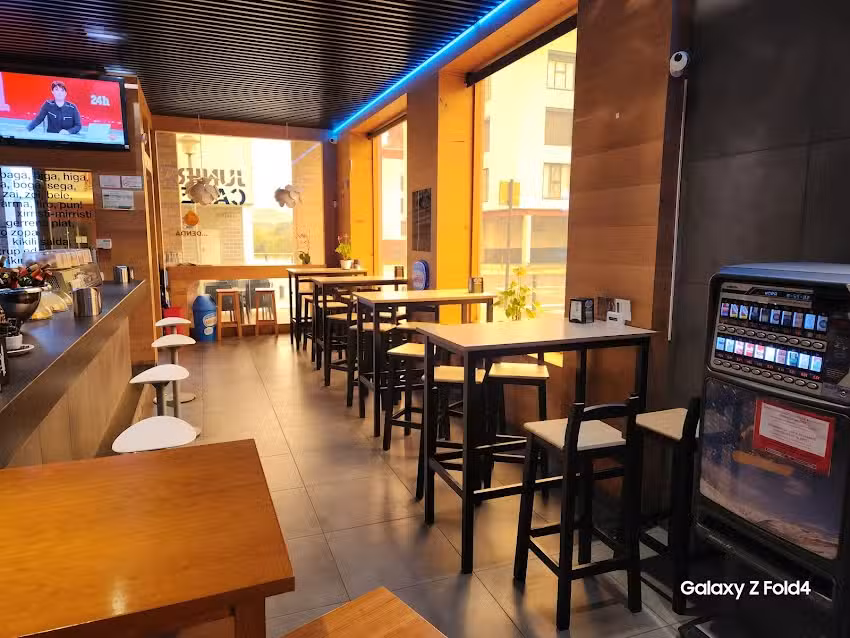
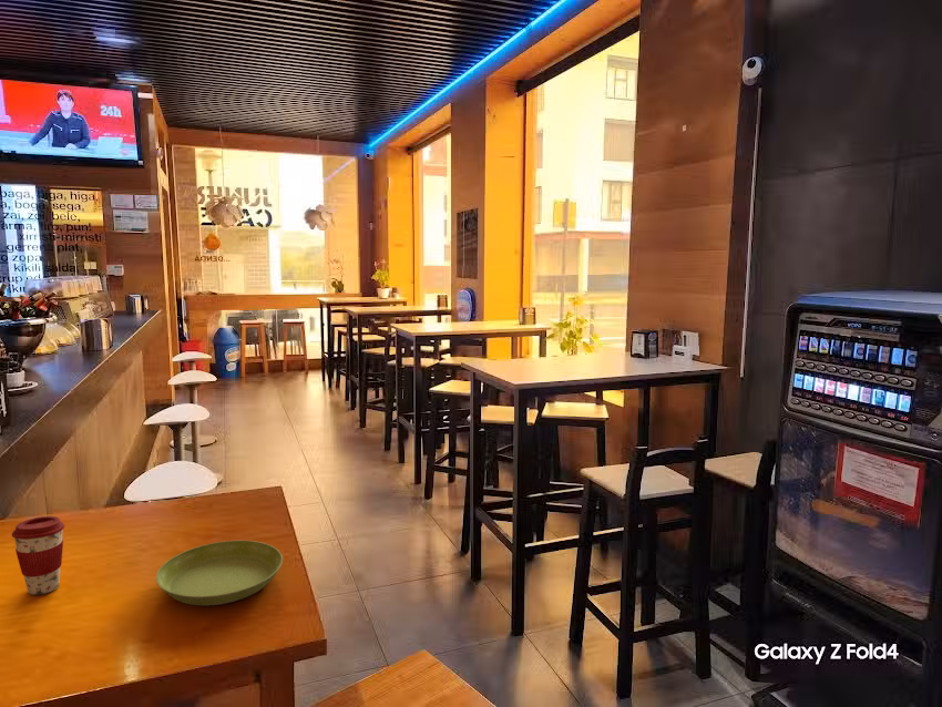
+ saucer (222, 573)
+ coffee cup (41, 555)
